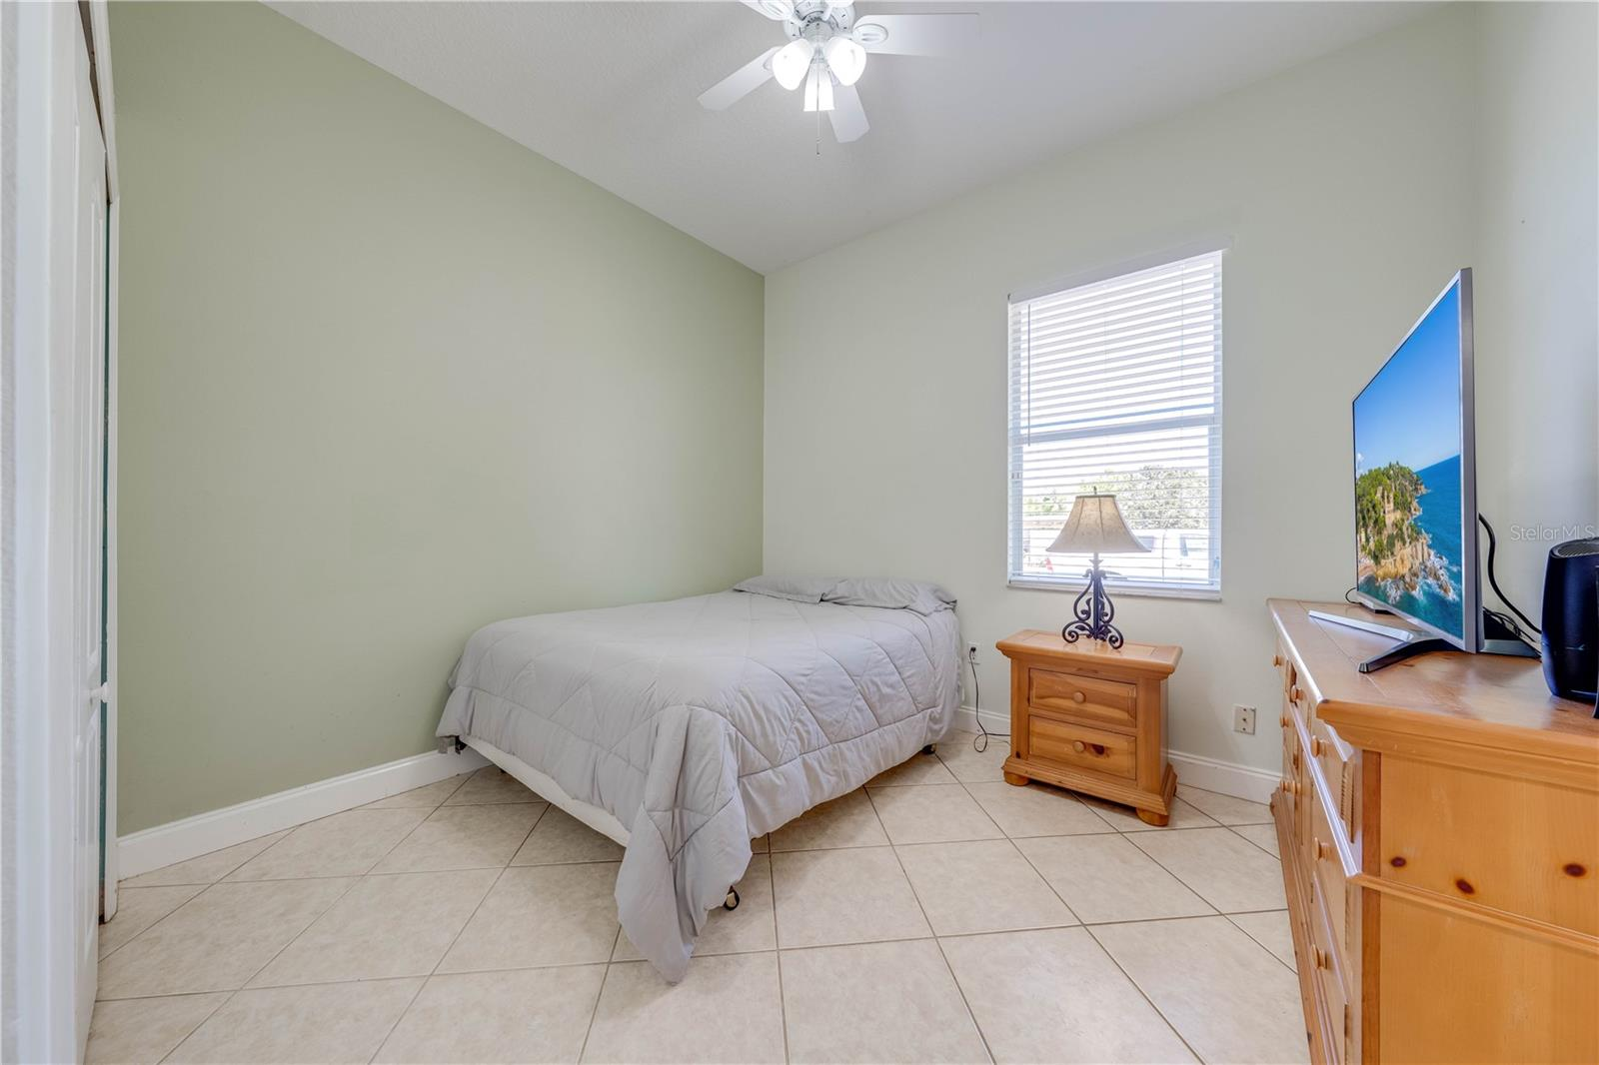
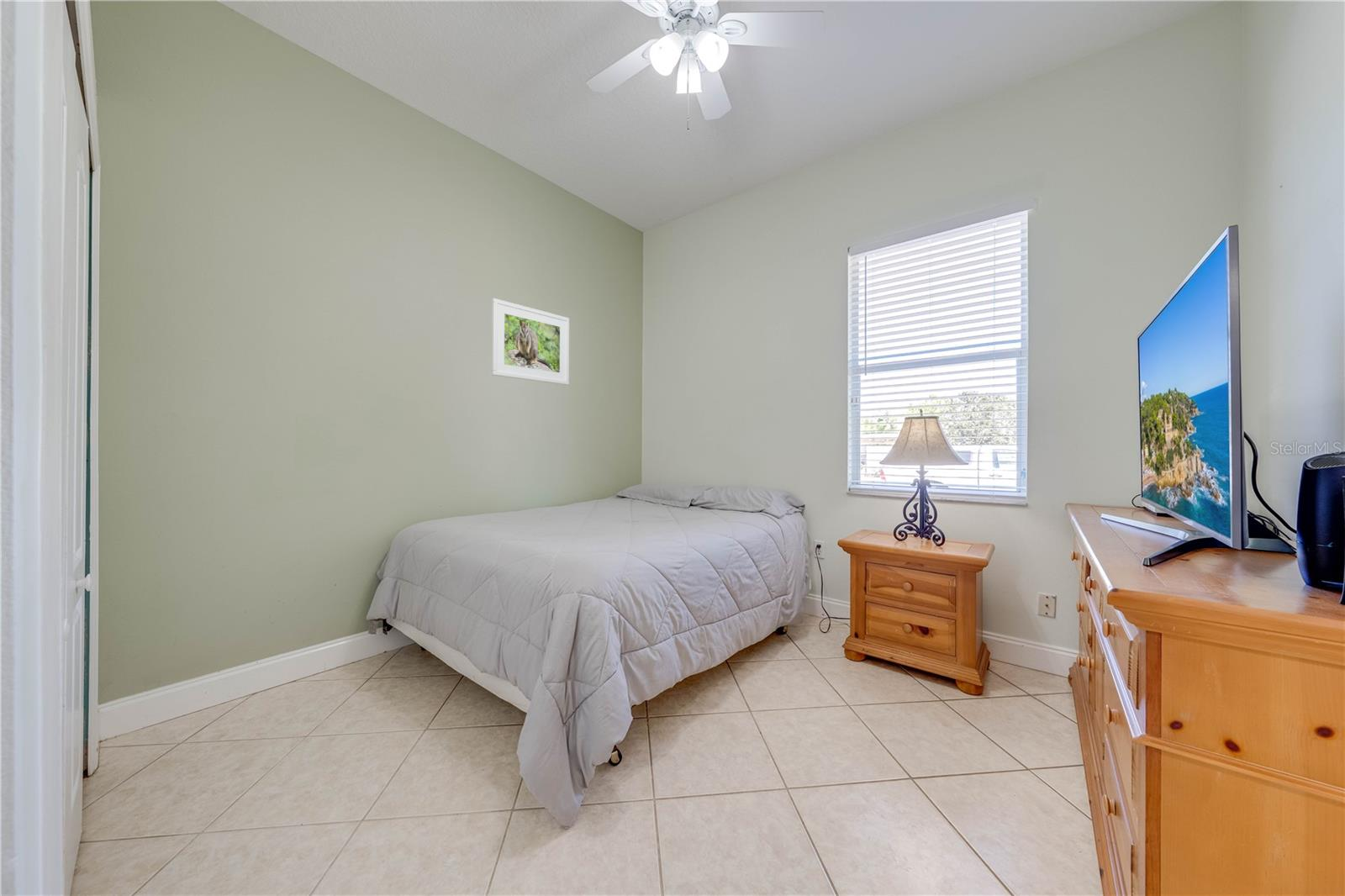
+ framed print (533, 345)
